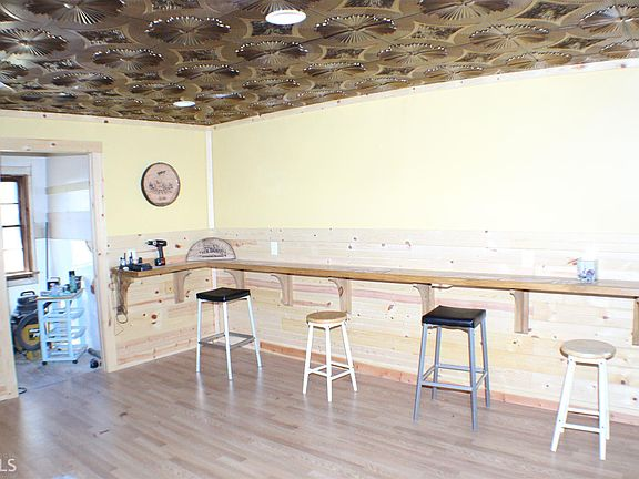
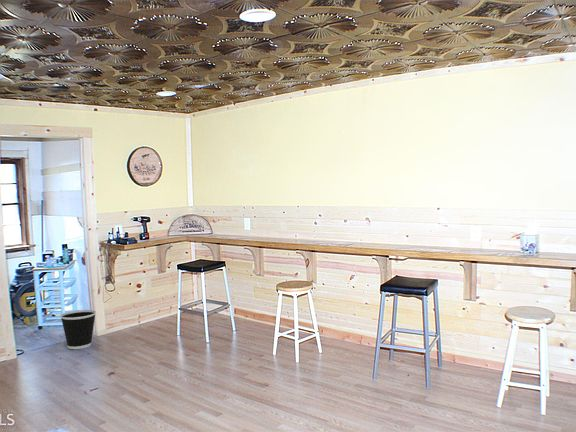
+ wastebasket (78, 329)
